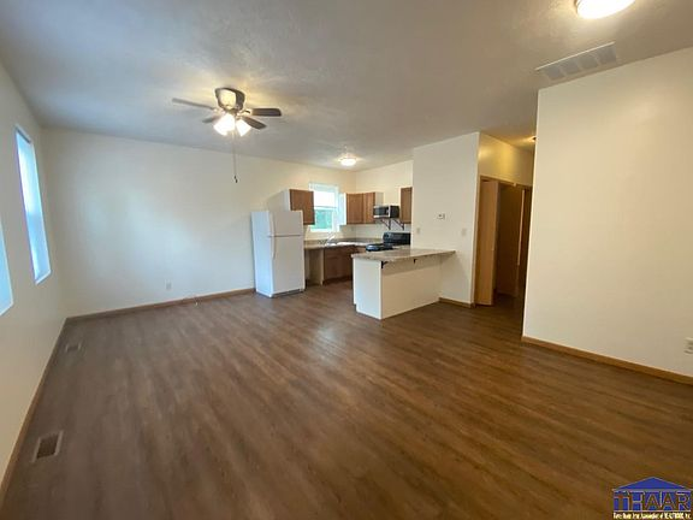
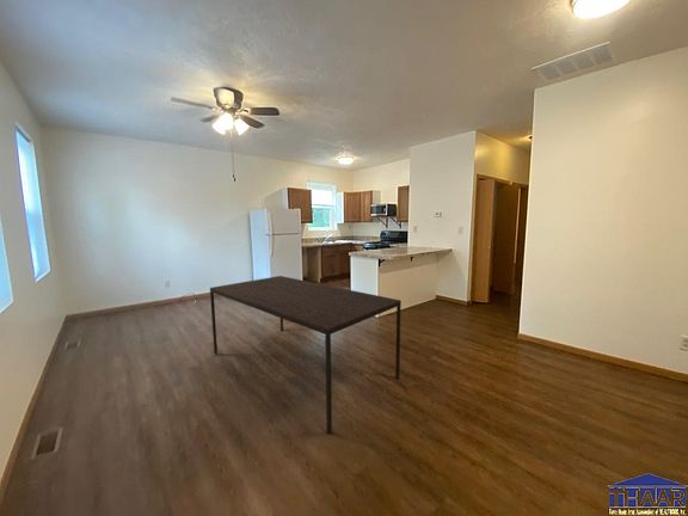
+ dining table (297, 324)
